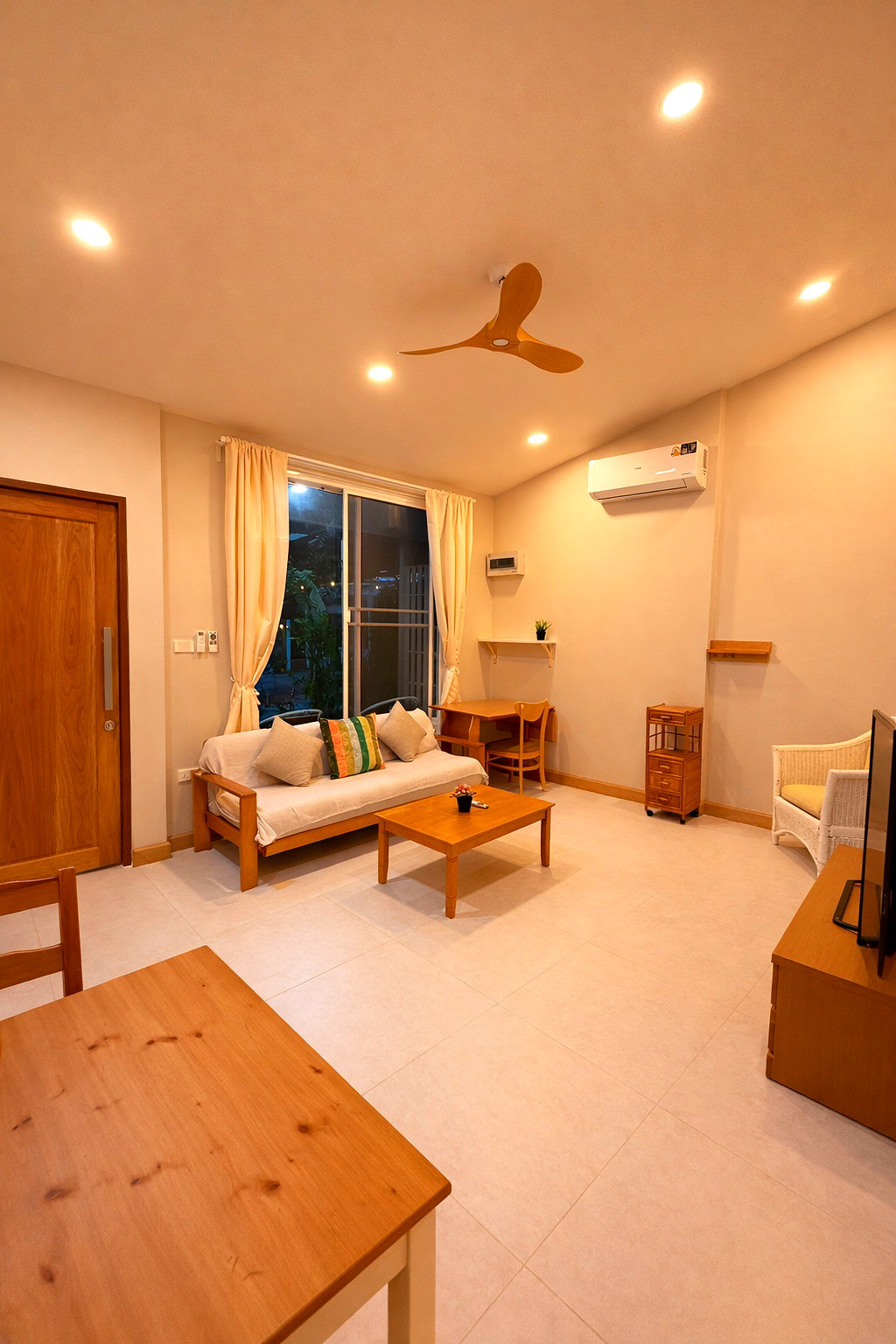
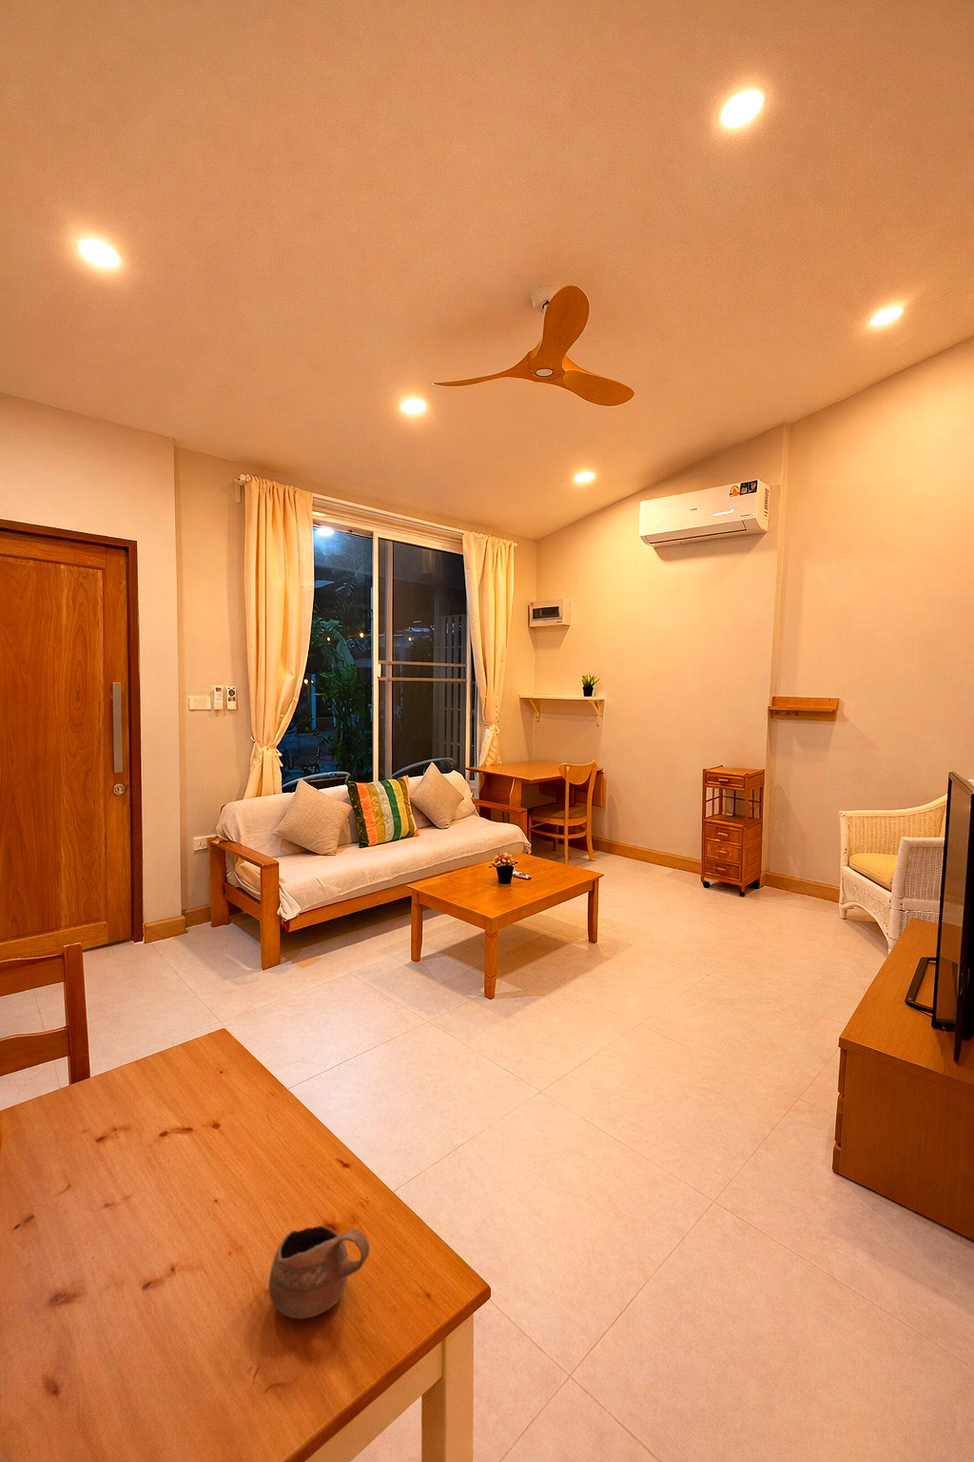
+ cup (315, 1265)
